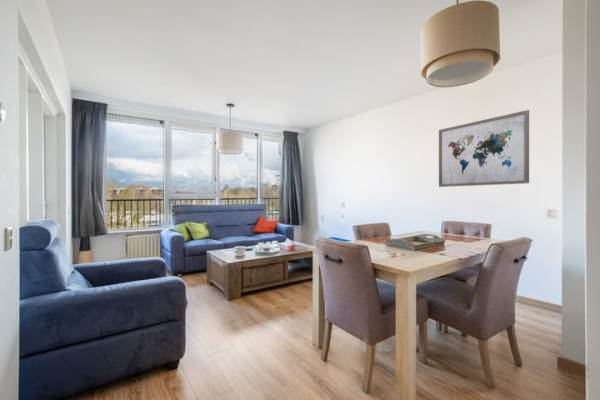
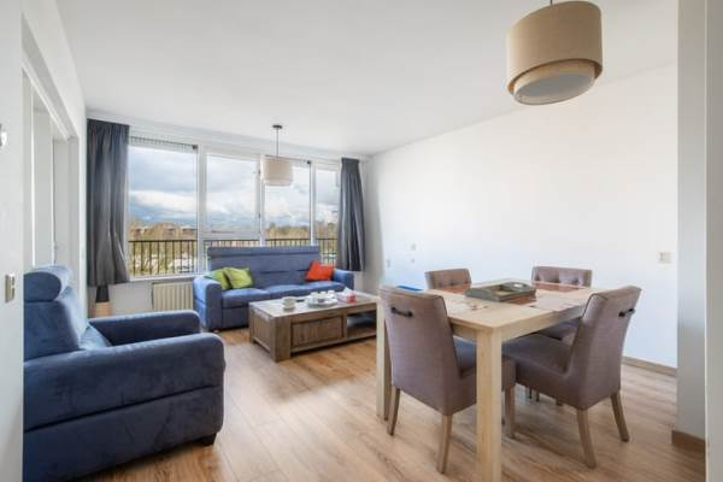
- wall art (478, 153)
